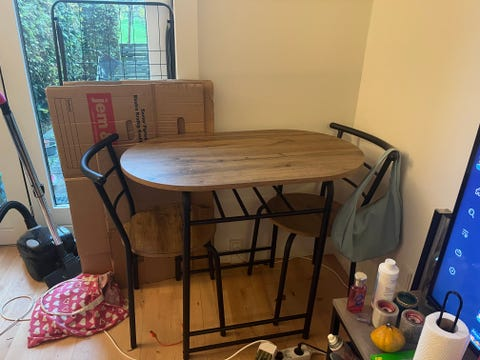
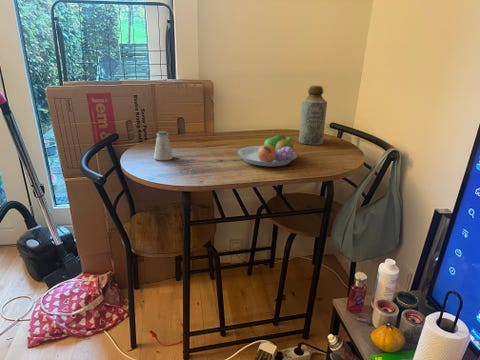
+ fruit bowl (269, 147)
+ bottle (313, 114)
+ saltshaker (163, 144)
